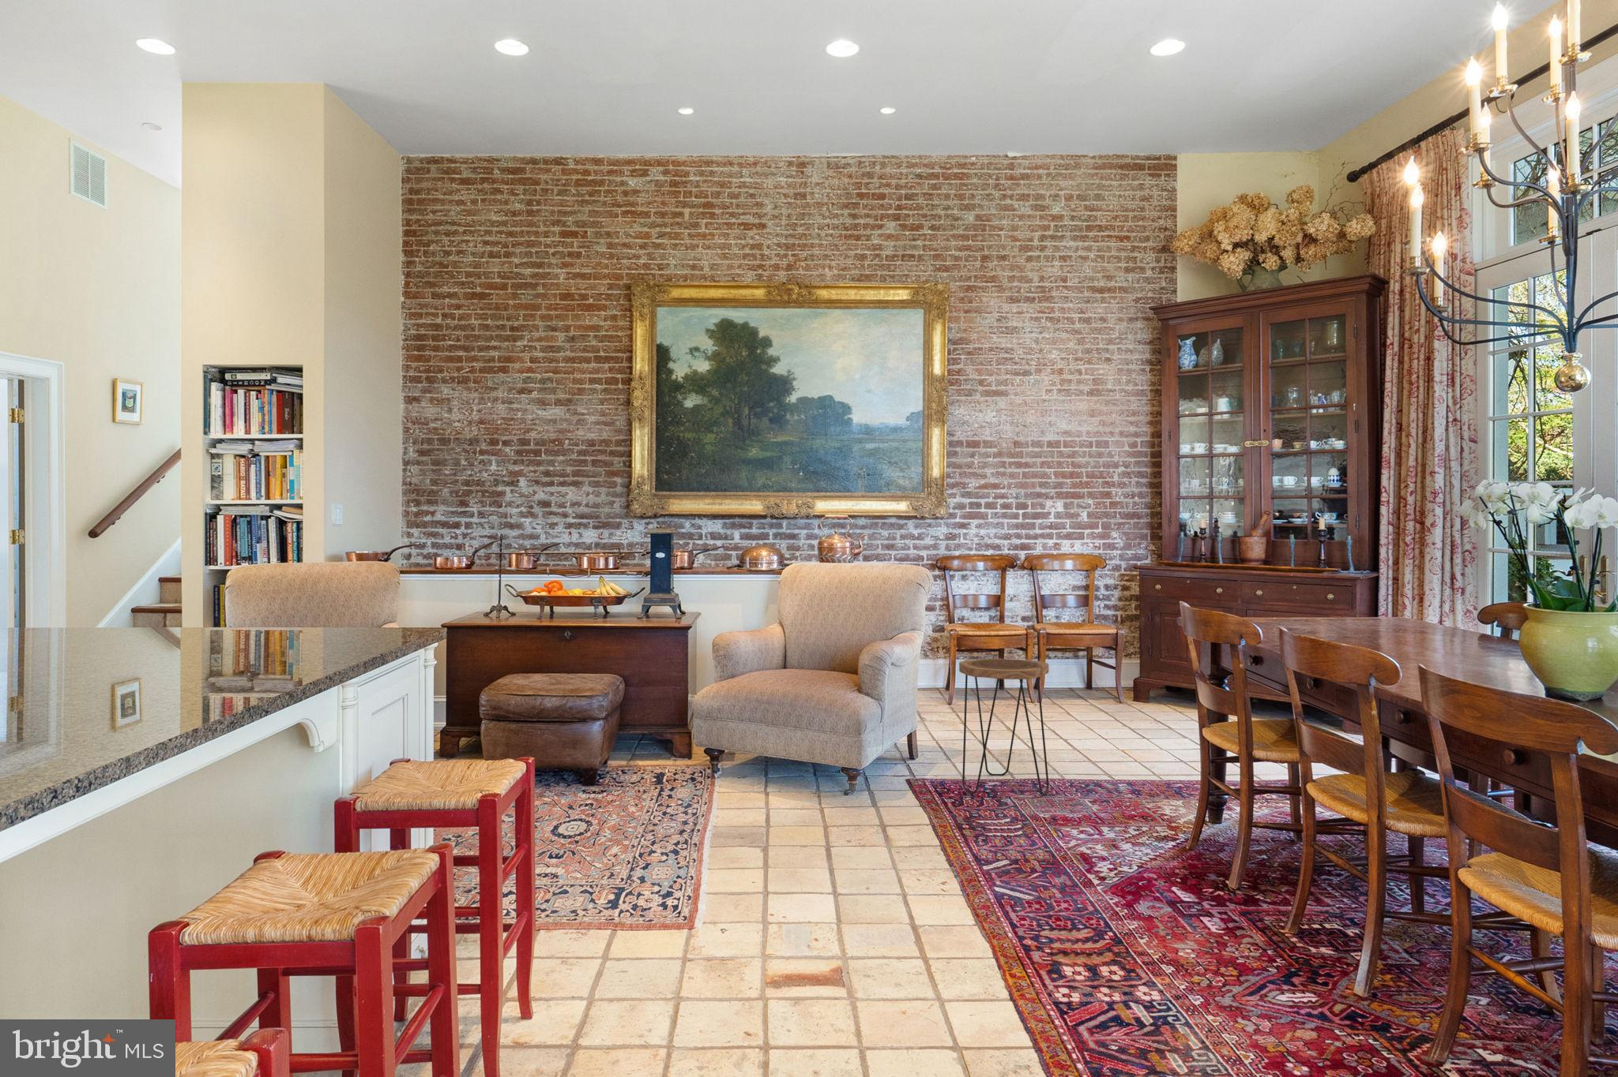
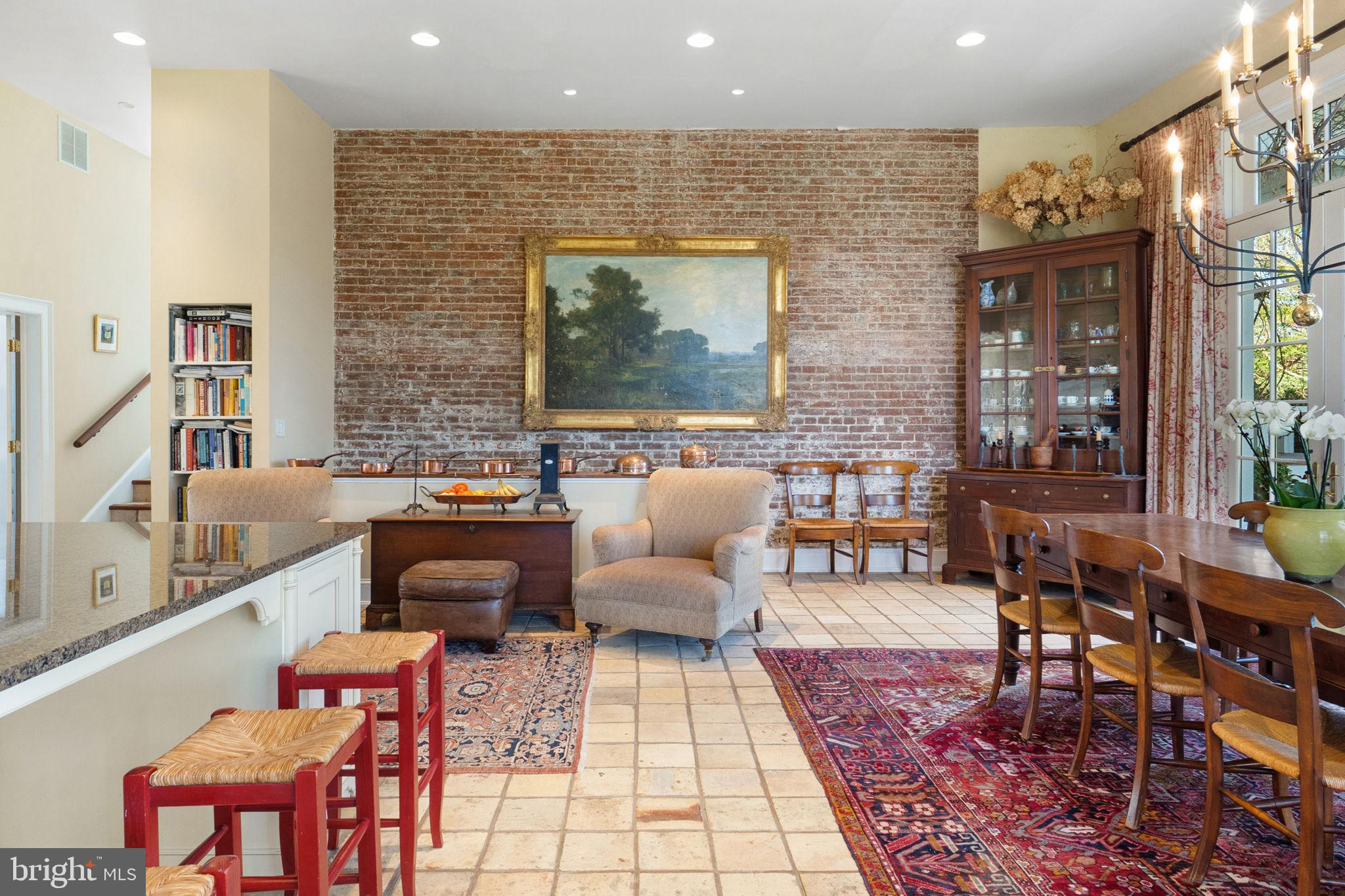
- side table (1013, 730)
